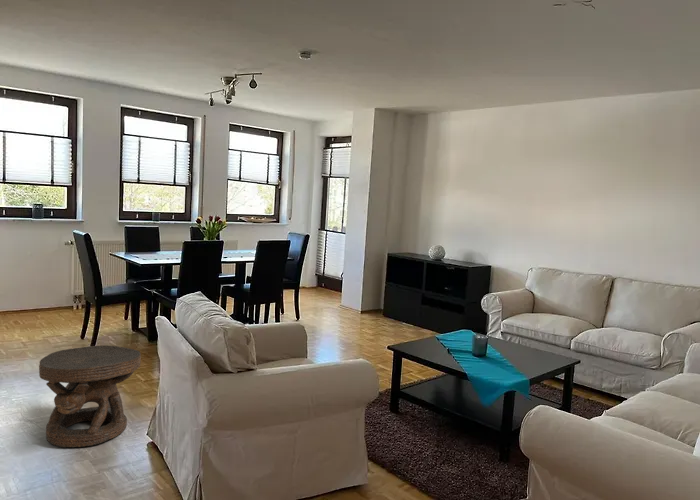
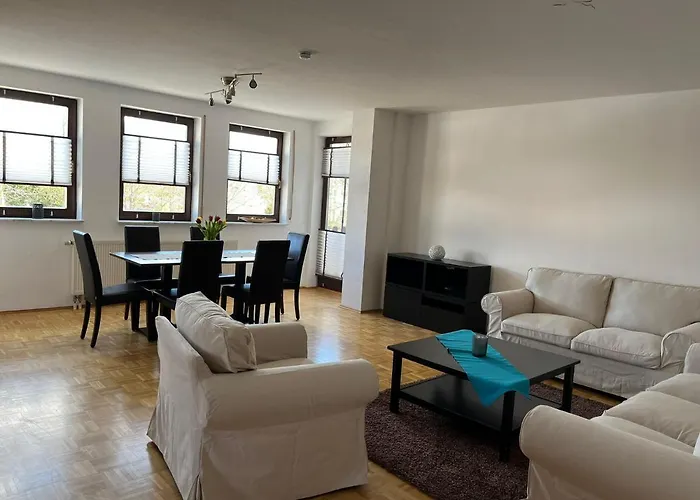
- carved stool (88, 392)
